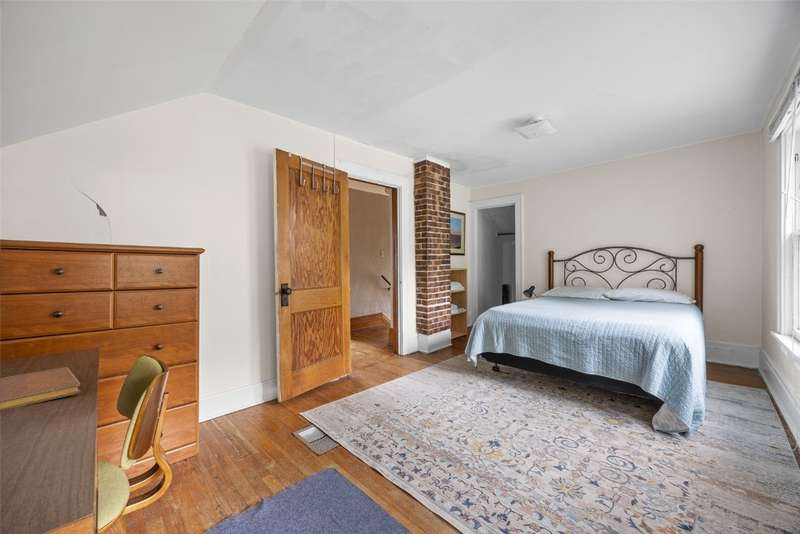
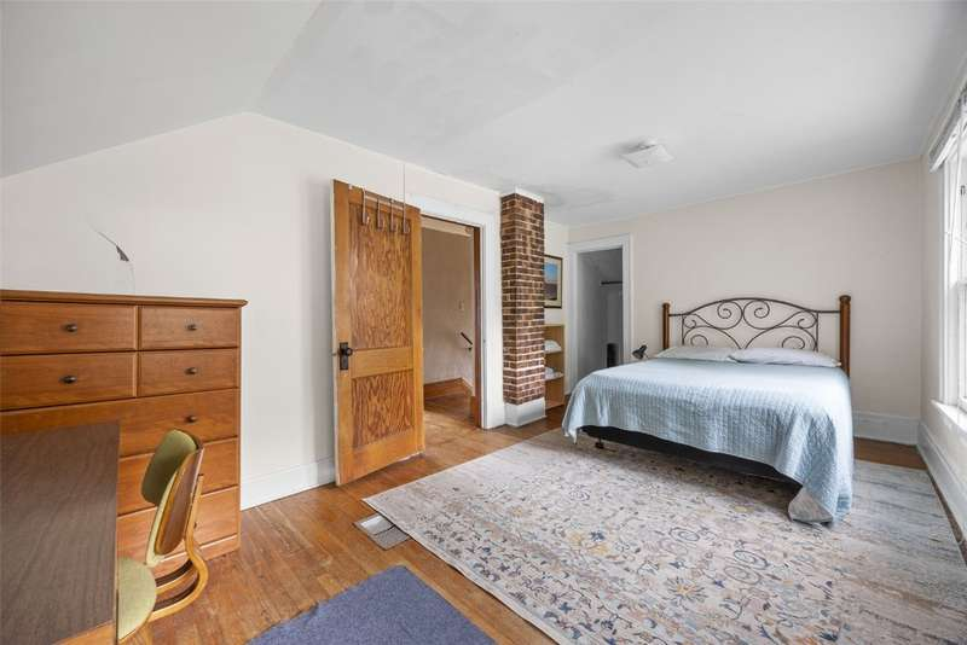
- notebook (31, 387)
